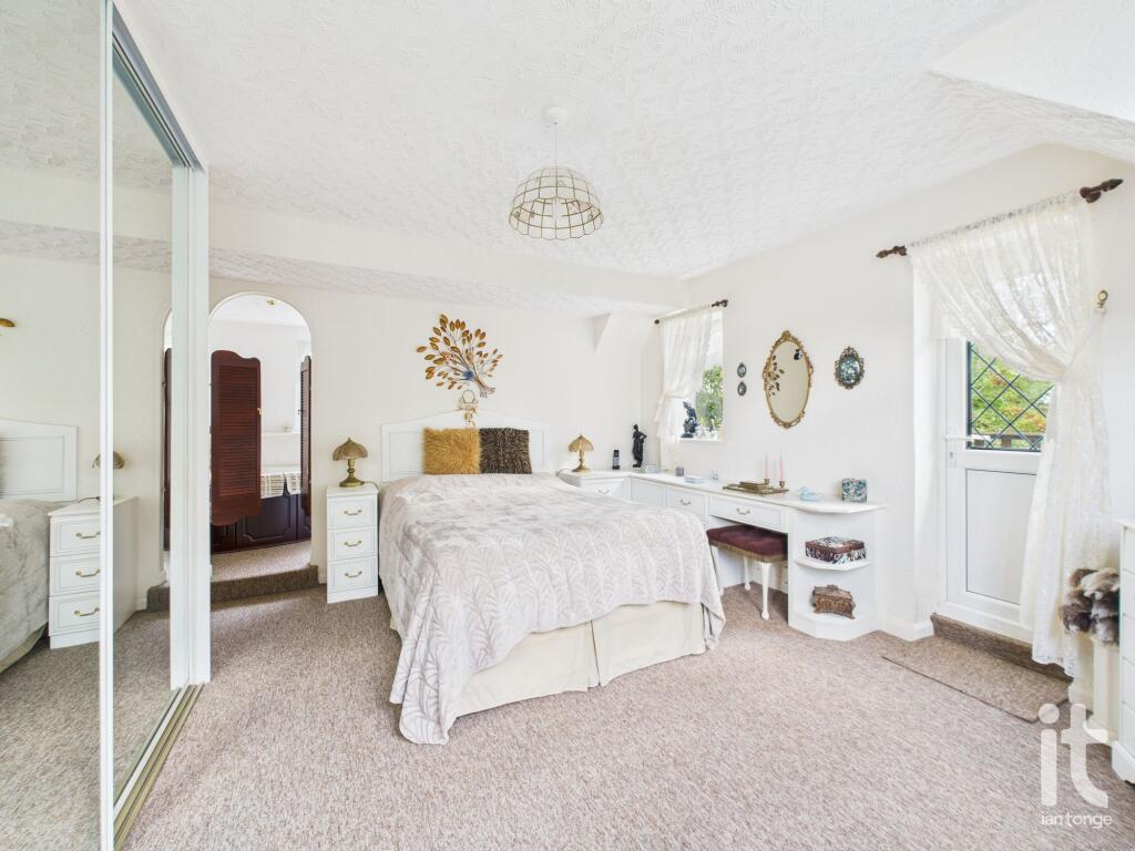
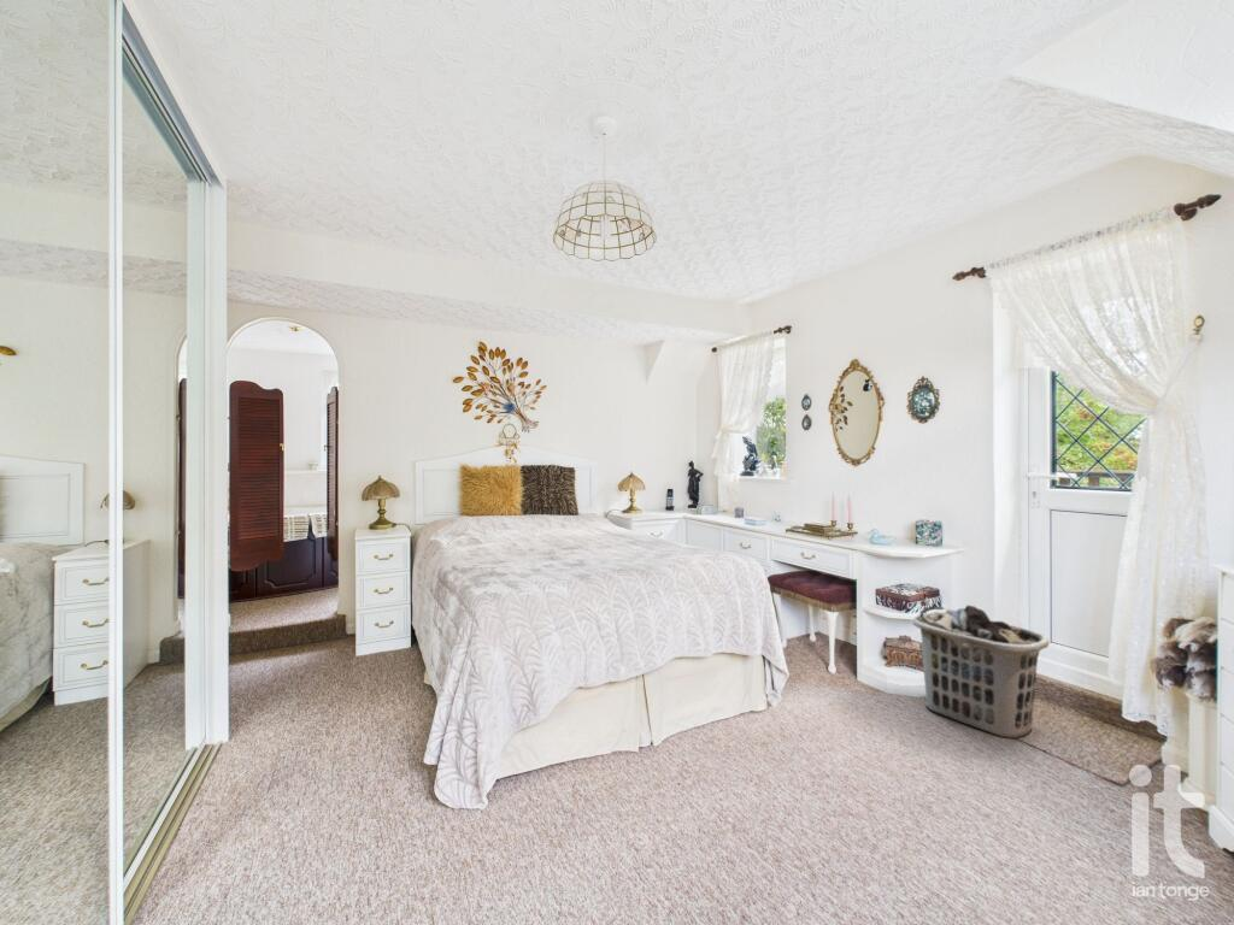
+ clothes hamper (976, 662)
